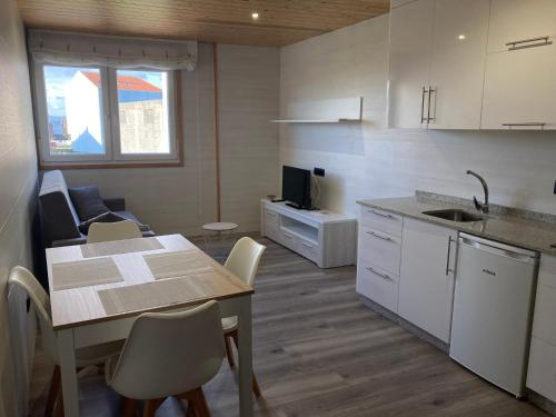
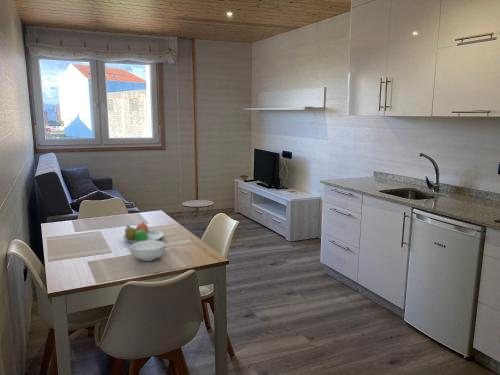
+ cereal bowl (148, 251)
+ fruit bowl (142, 231)
